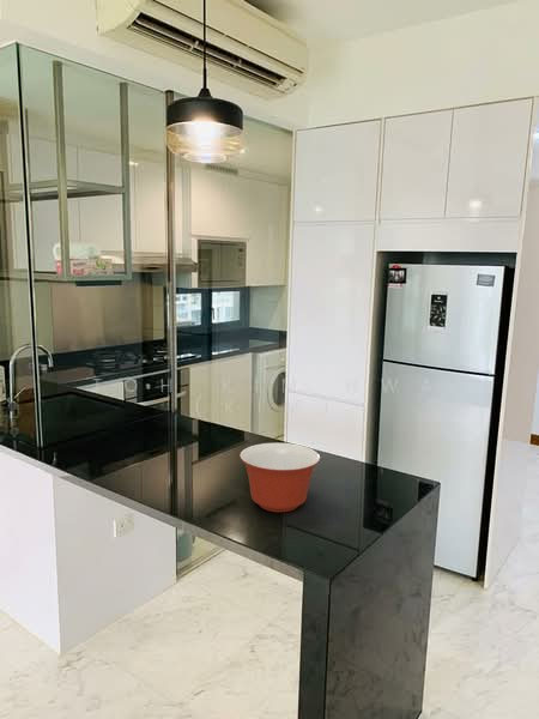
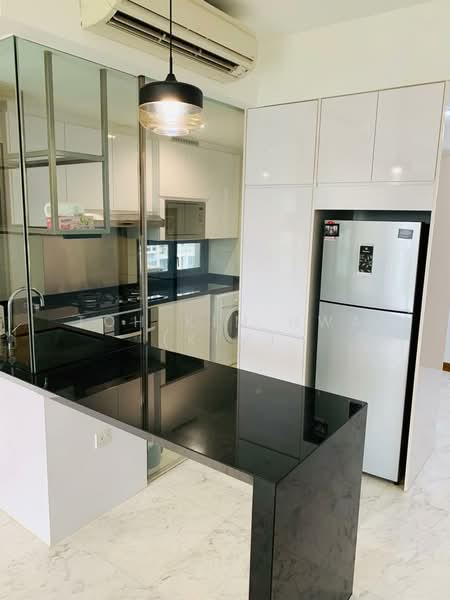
- mixing bowl (279, 479)
